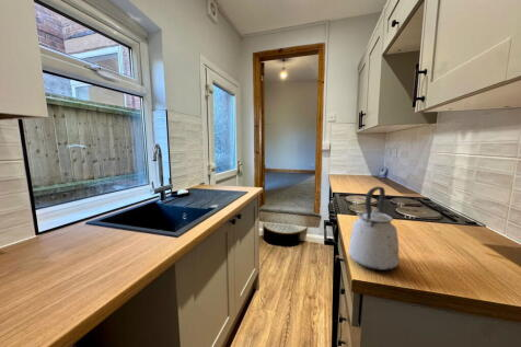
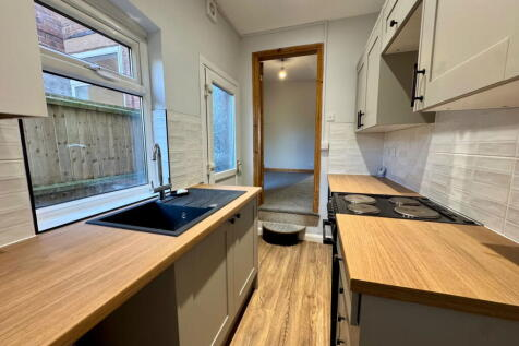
- kettle (377, 223)
